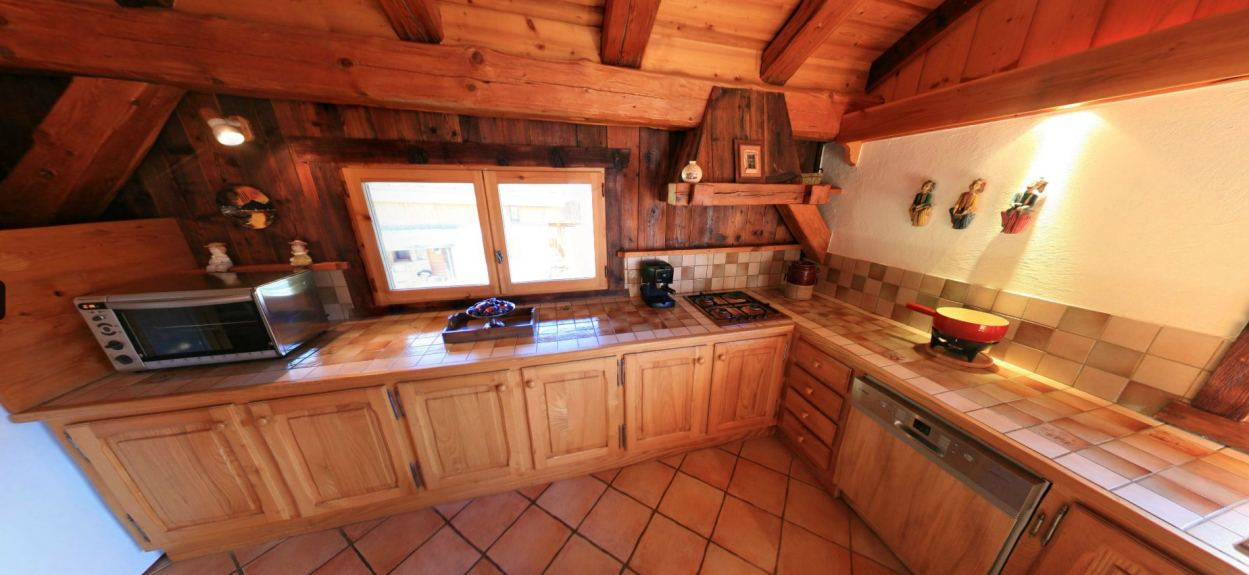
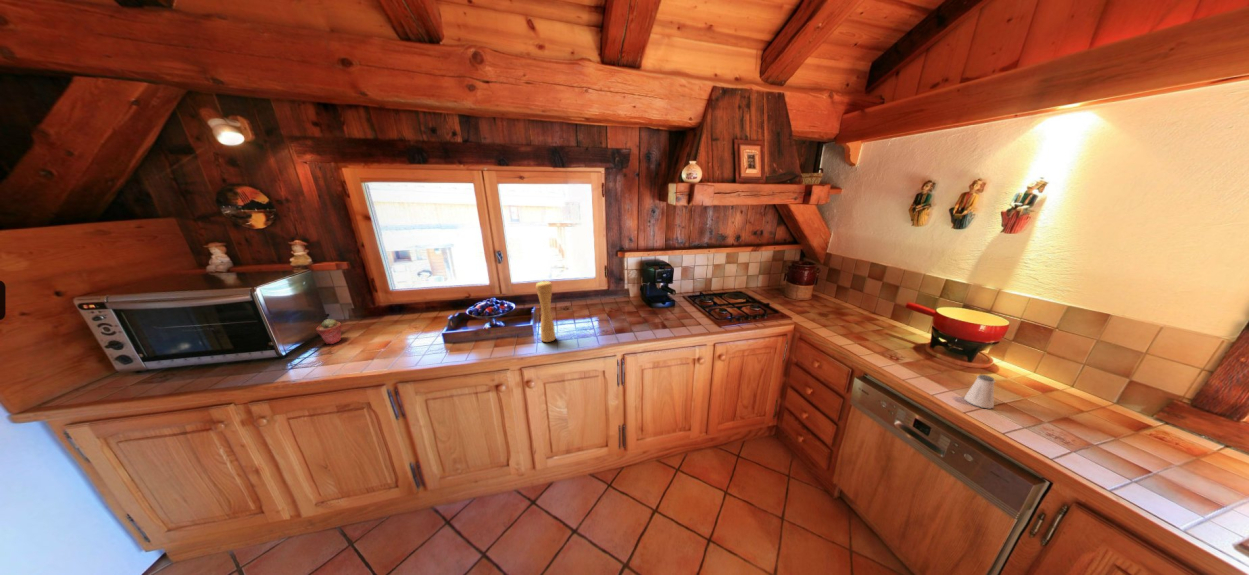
+ potted succulent (330, 330)
+ saltshaker (982, 389)
+ pepper mill (546, 310)
